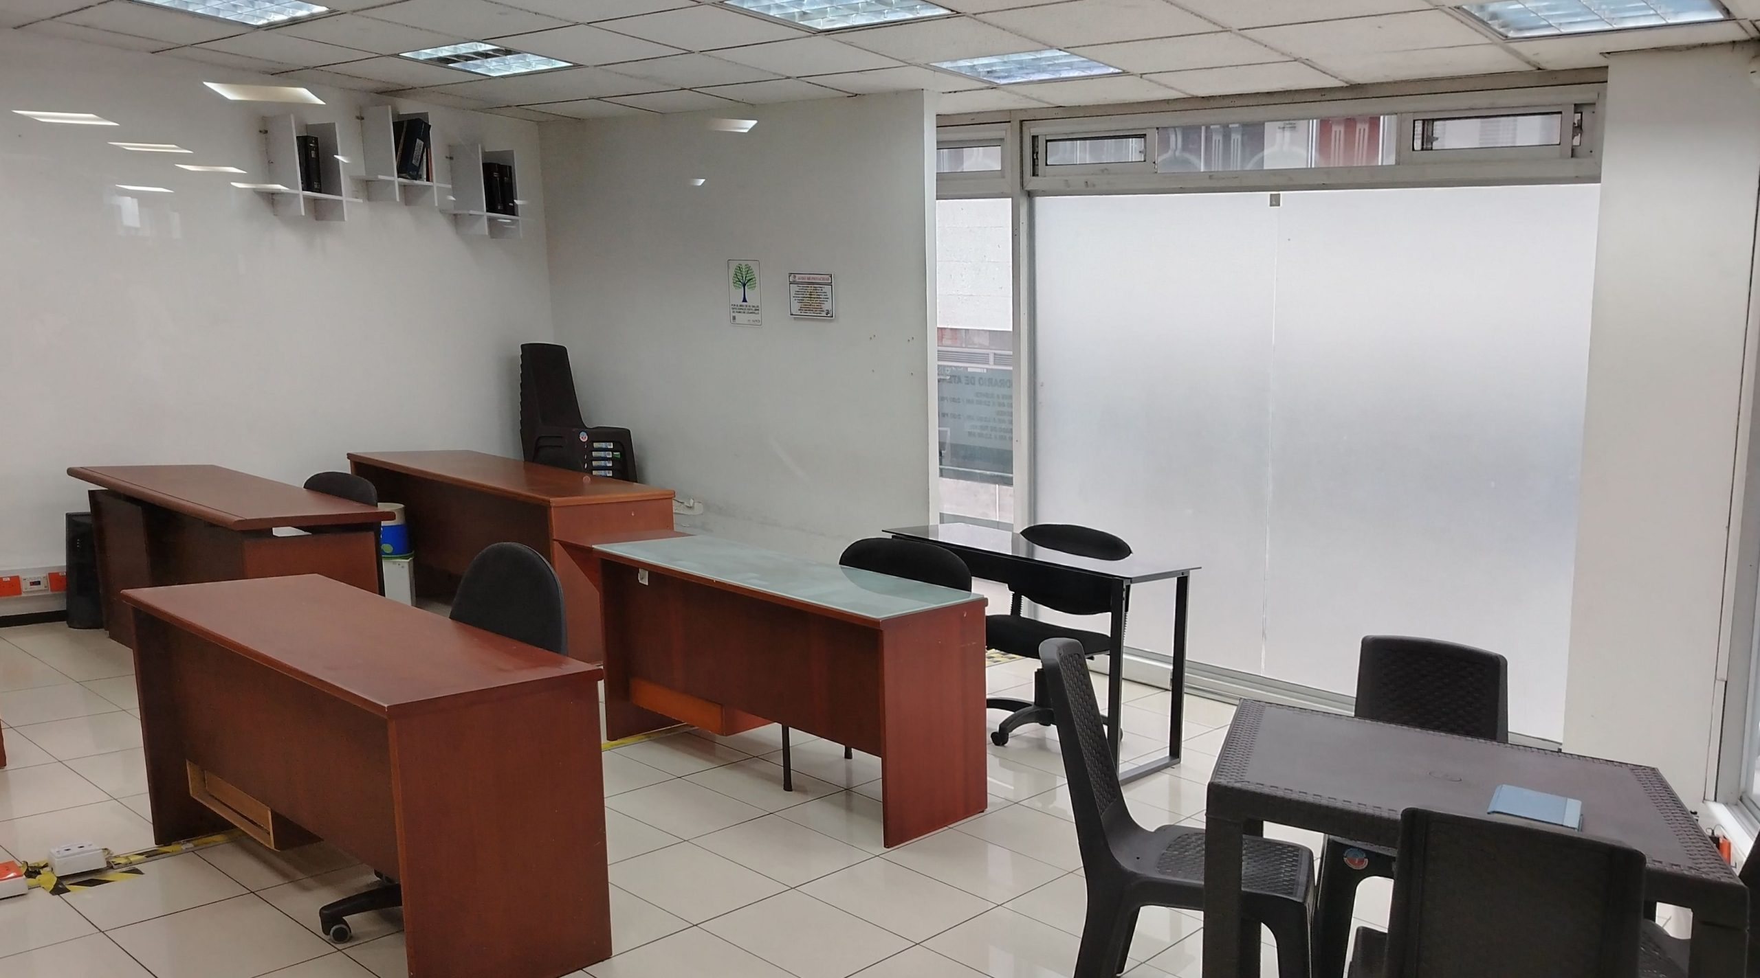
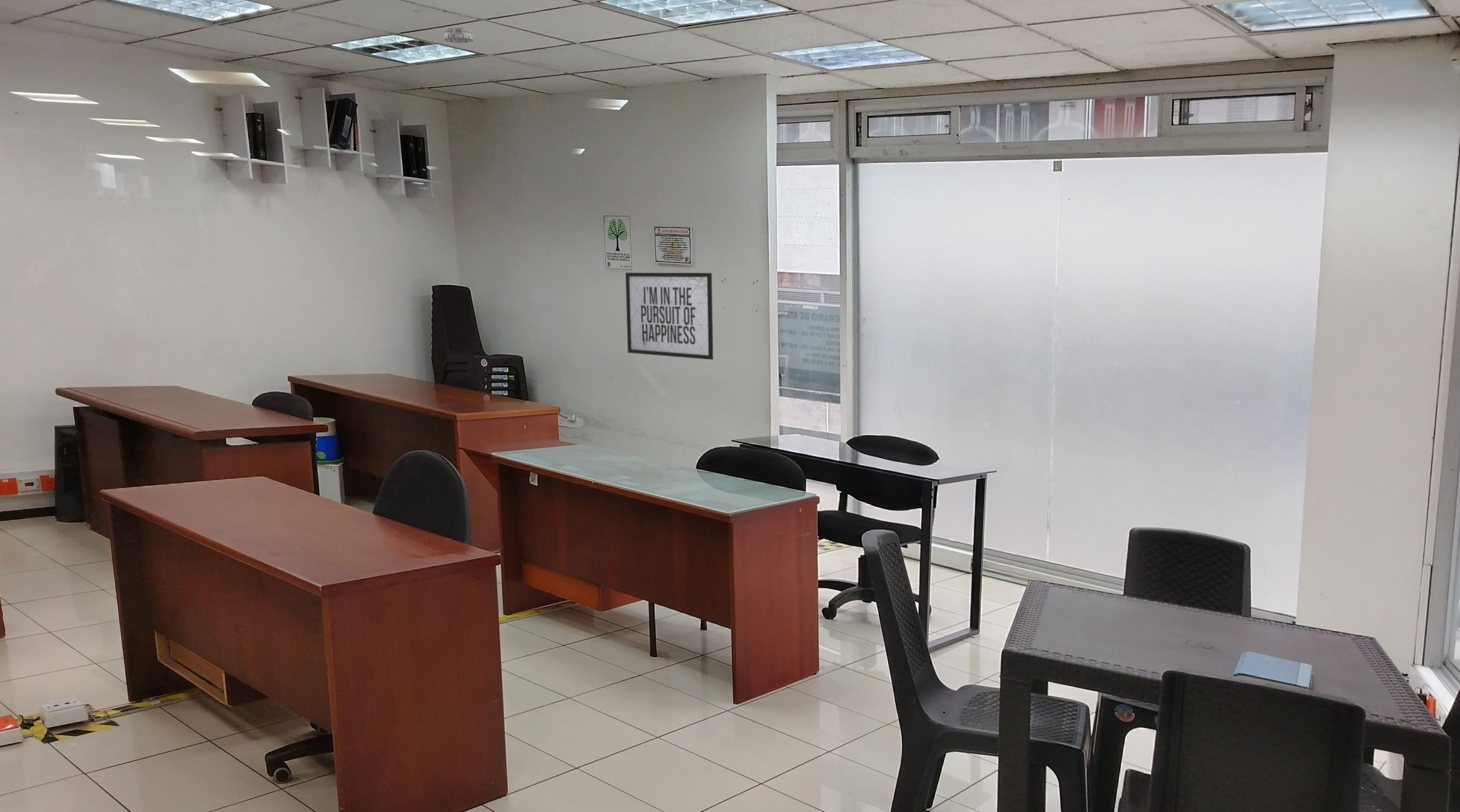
+ smoke detector (459, 34)
+ mirror (668, 314)
